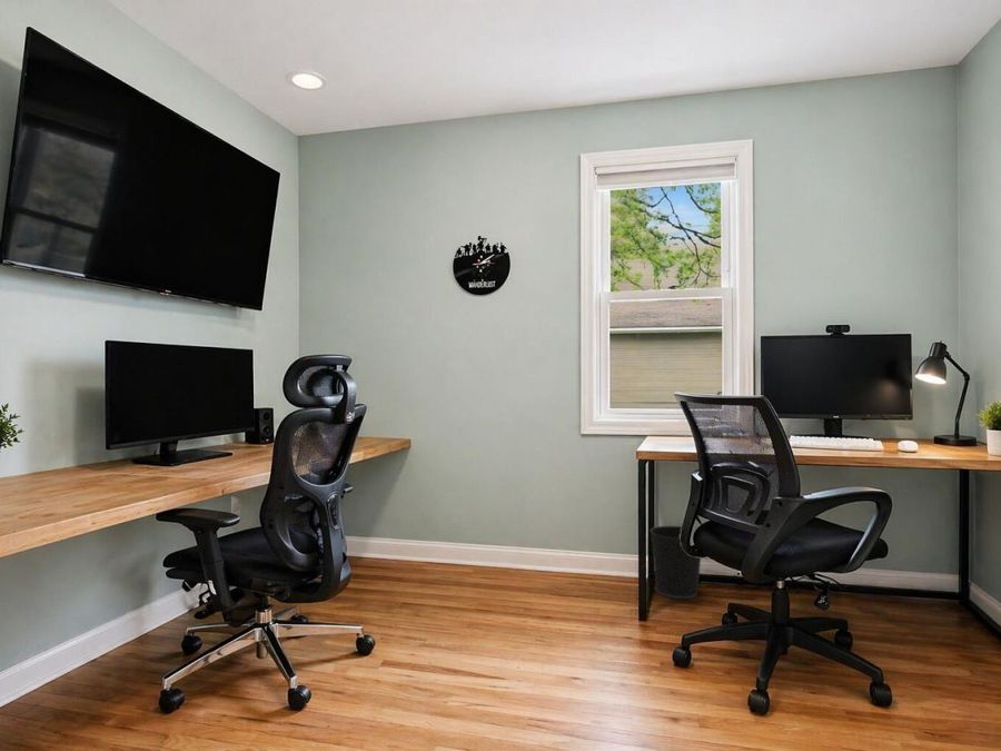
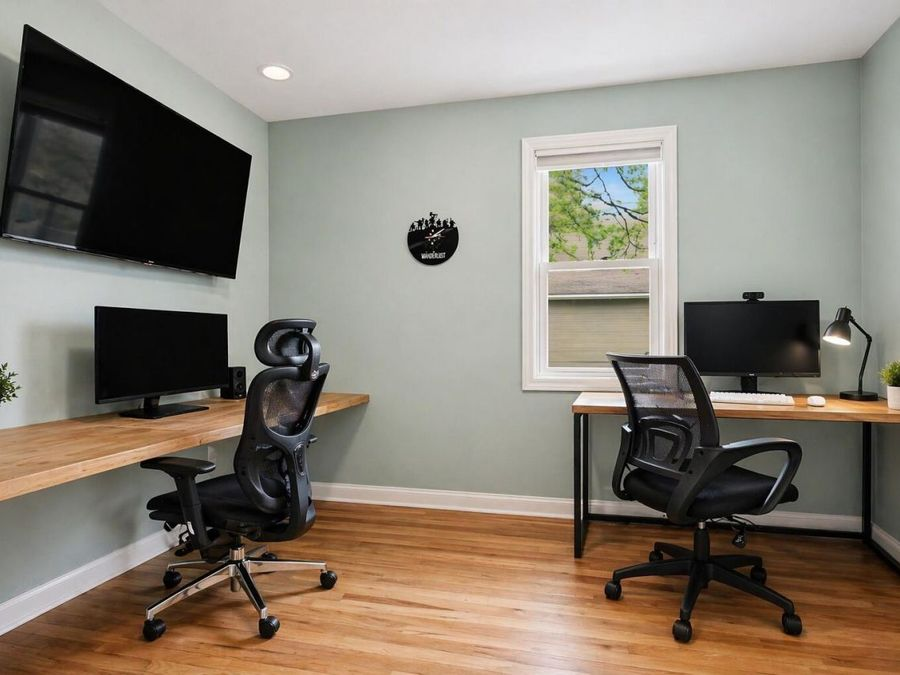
- wastebasket (676, 561)
